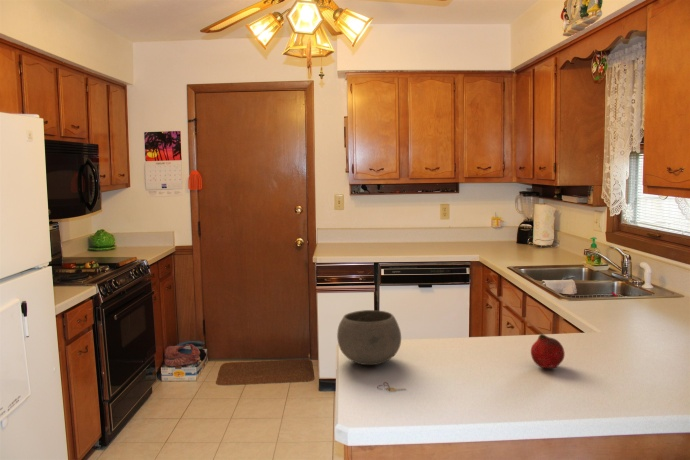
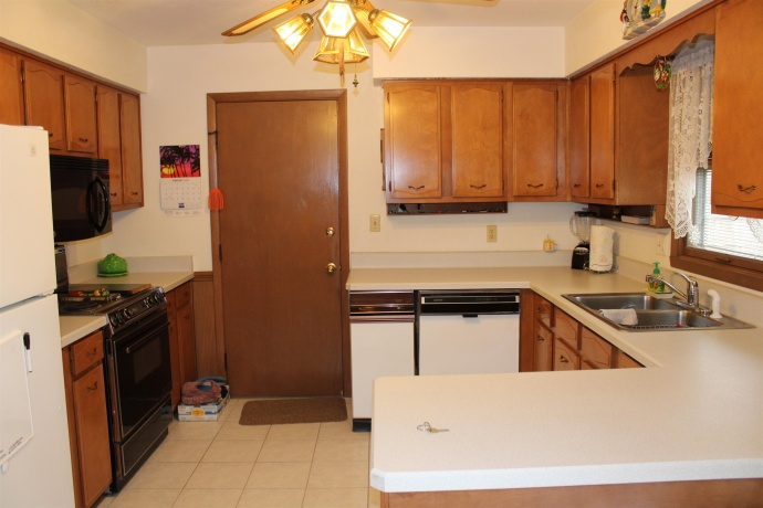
- fruit (547, 351)
- bowl (369, 339)
